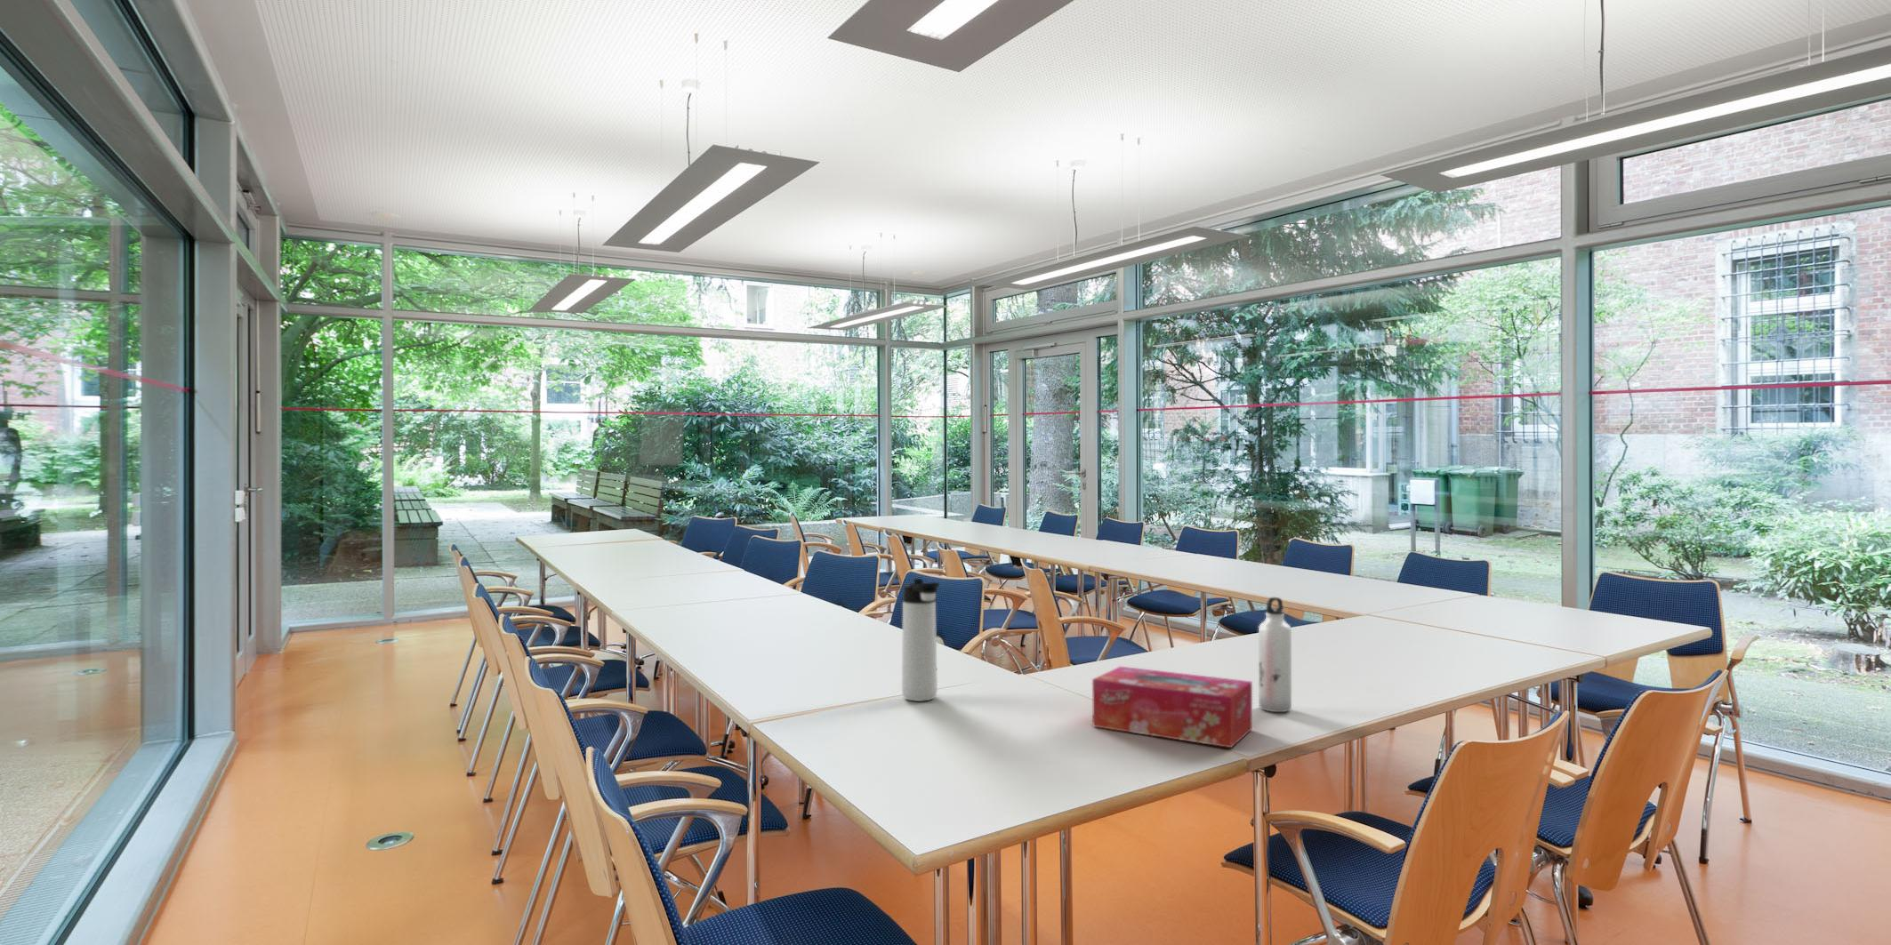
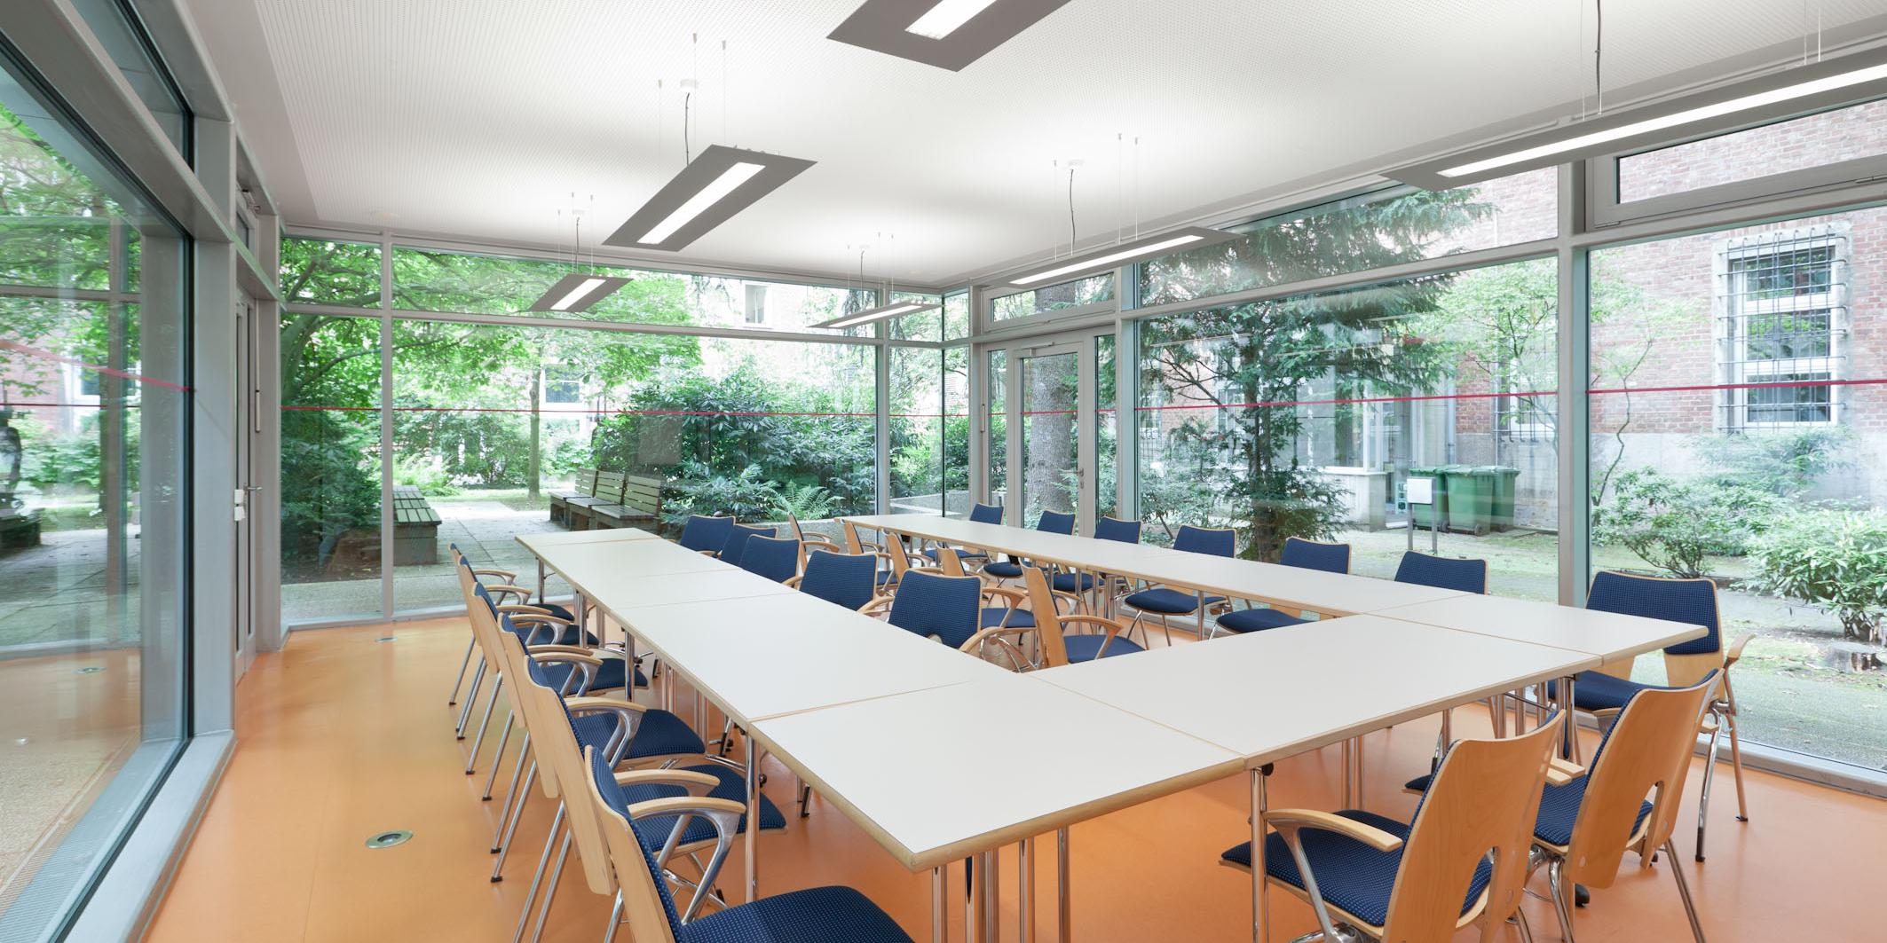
- thermos bottle (923, 639)
- tissue box (1171, 704)
- water bottle (1275, 652)
